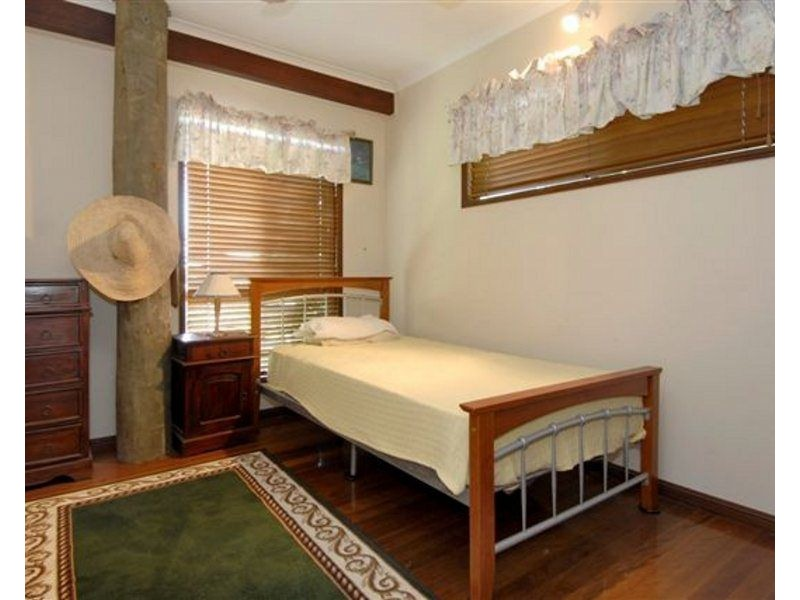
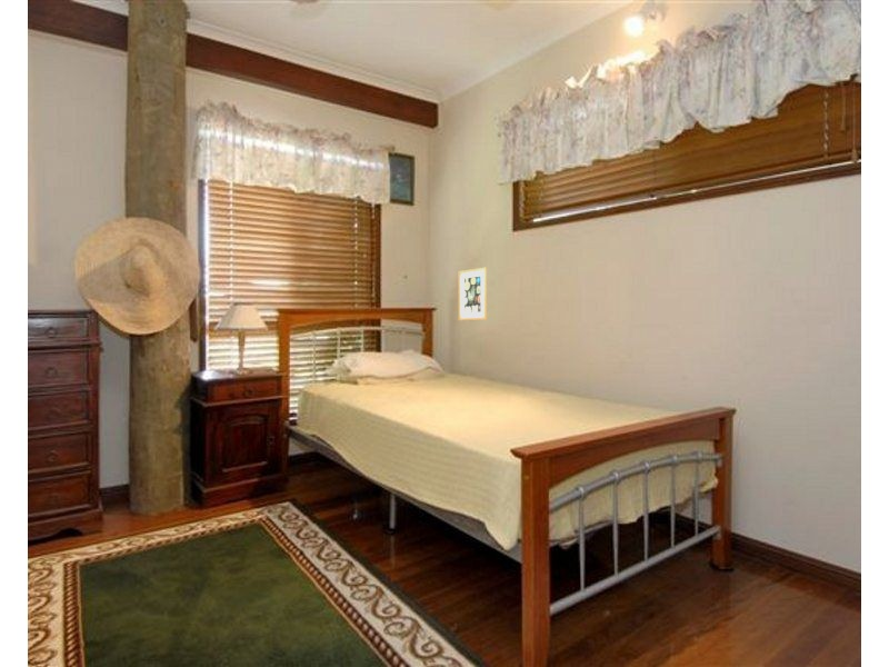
+ wall art (471, 295)
